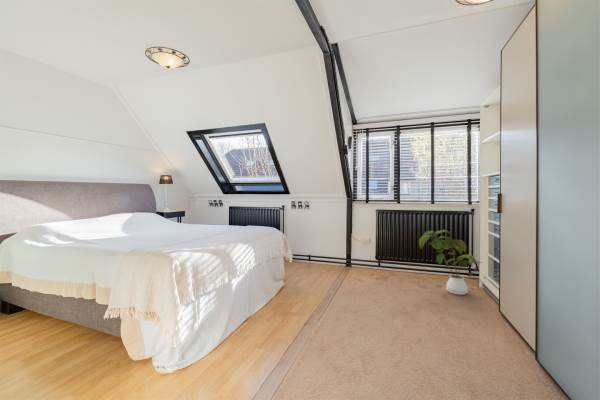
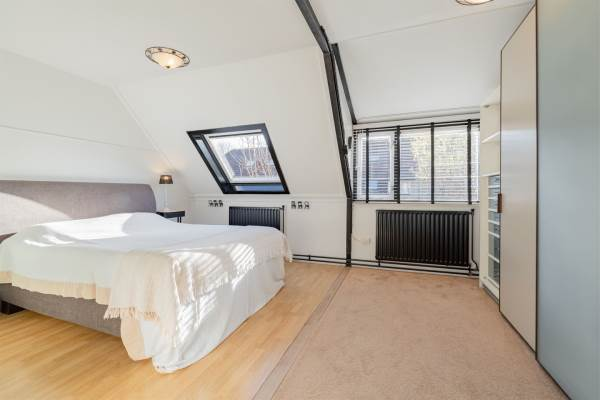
- house plant (445, 260)
